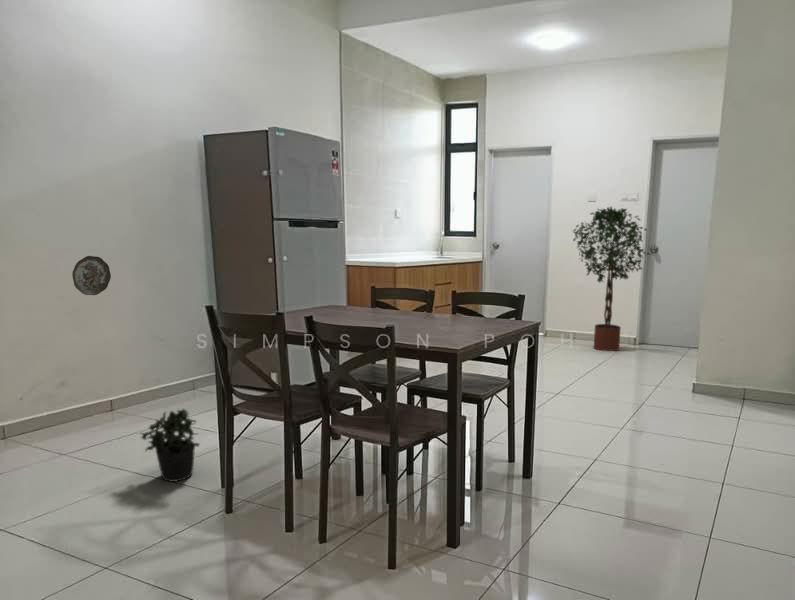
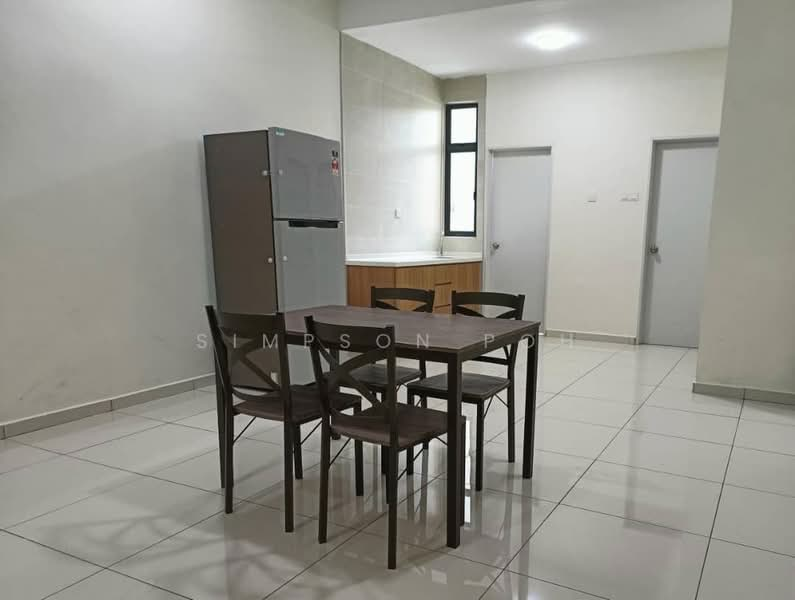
- potted tree (607, 279)
- decorative plate (91, 275)
- potted plant (176, 442)
